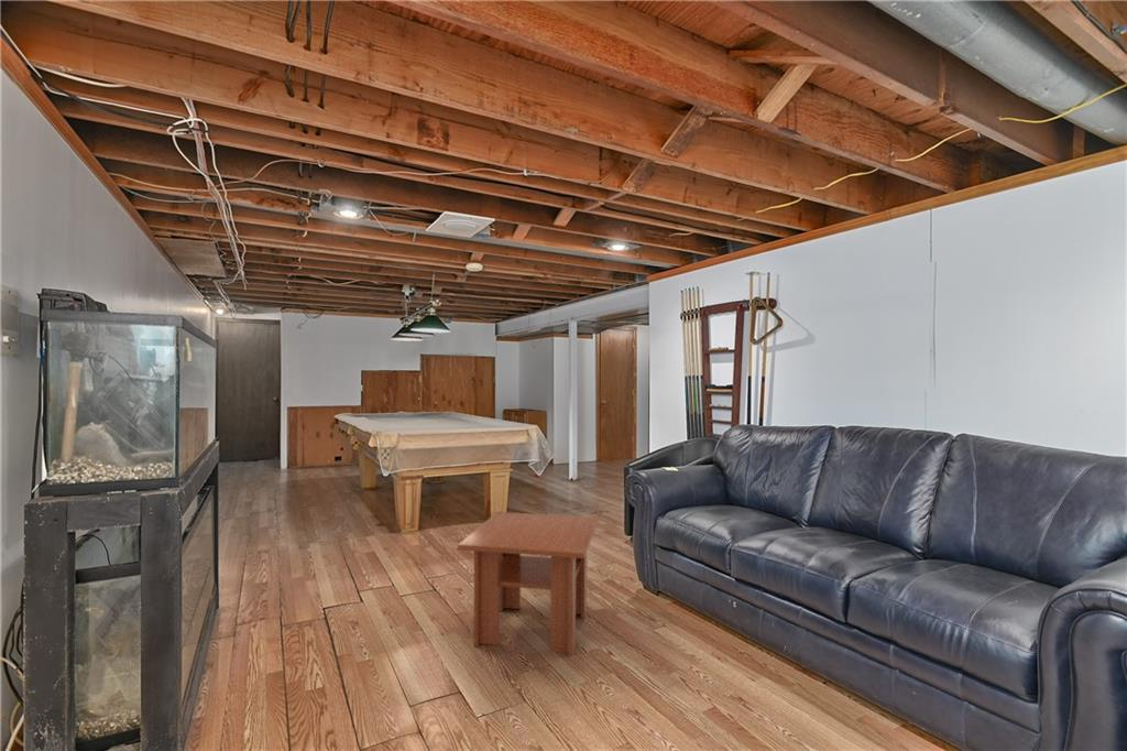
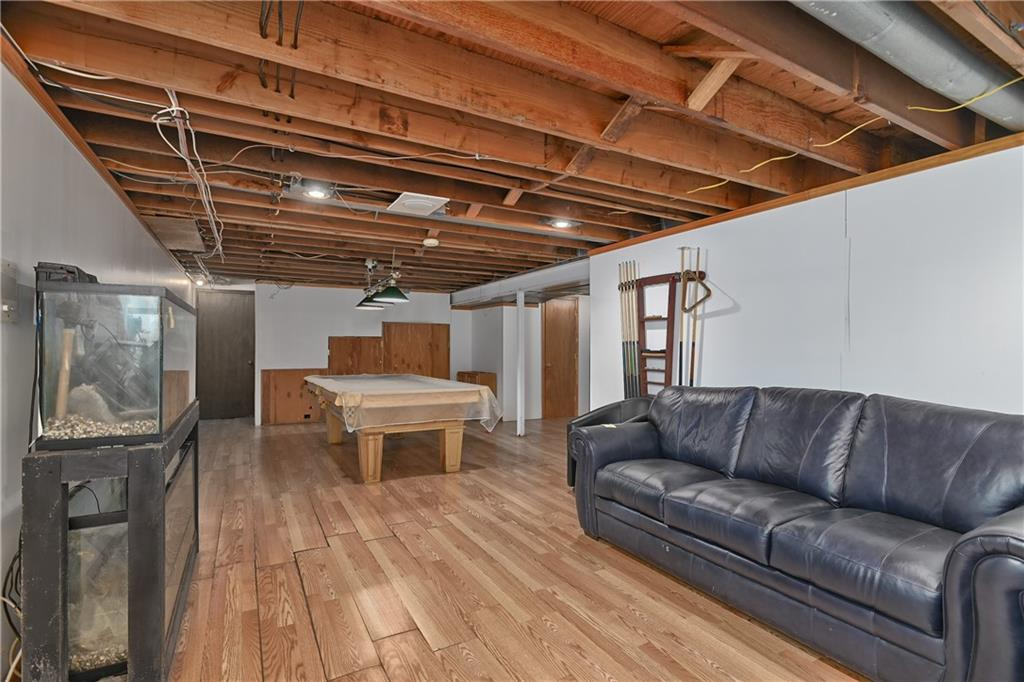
- coffee table (534, 578)
